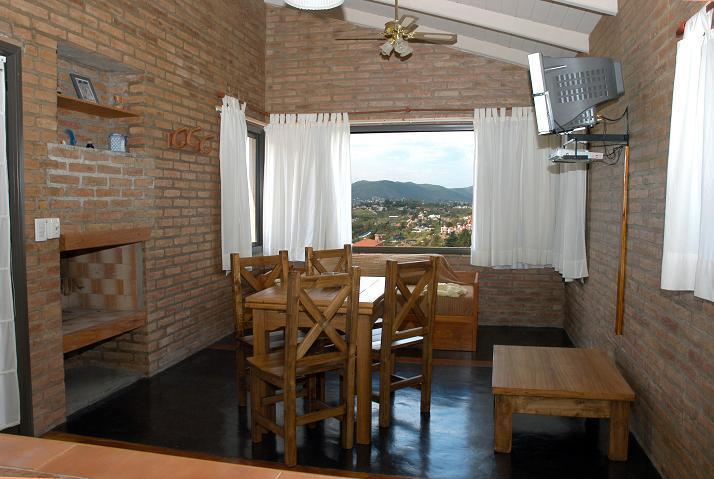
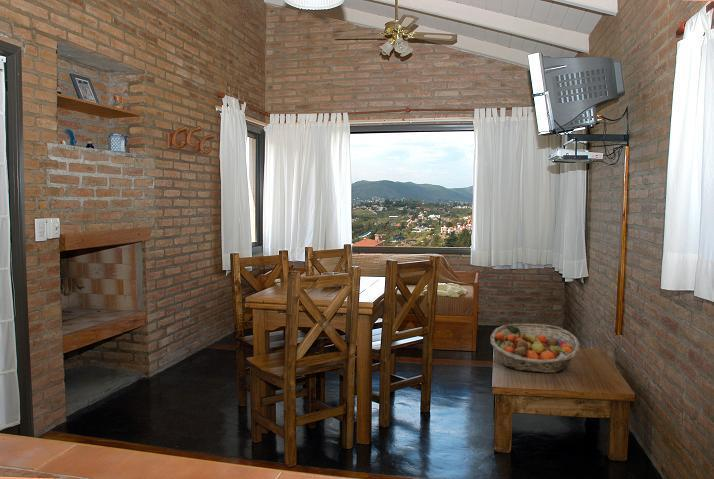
+ fruit basket (533, 347)
